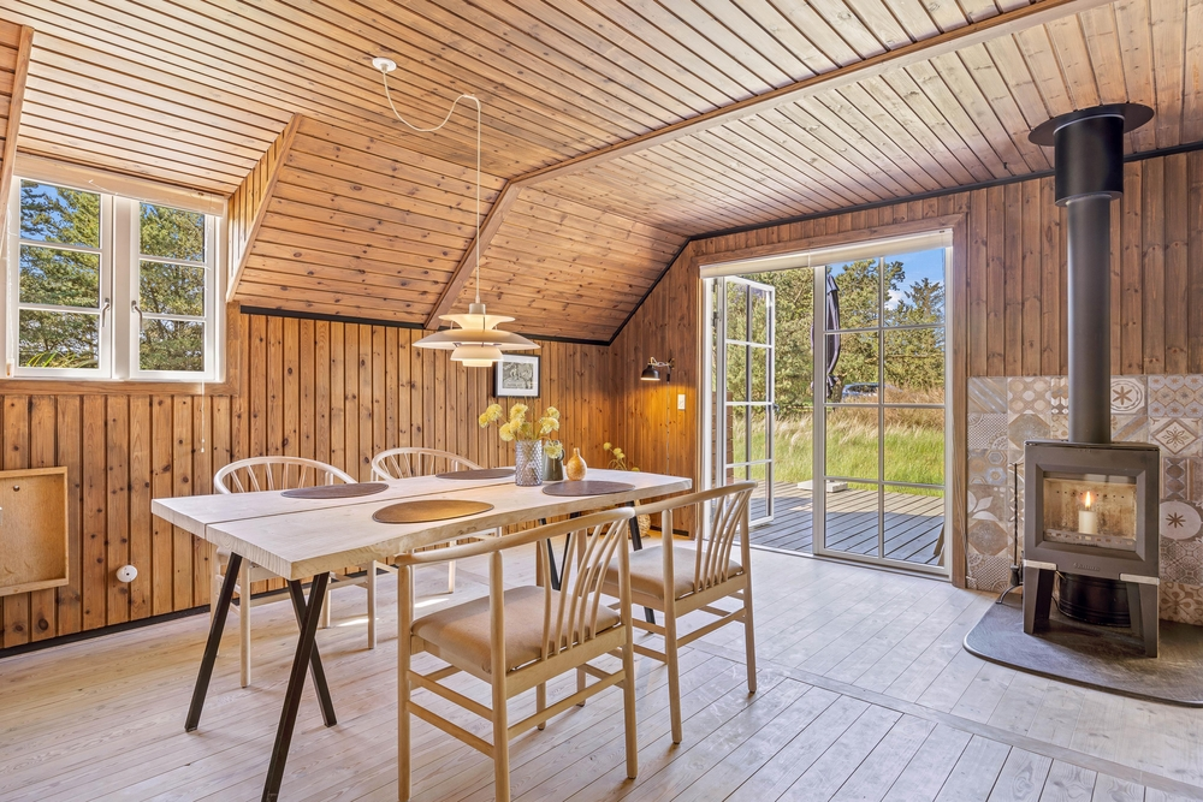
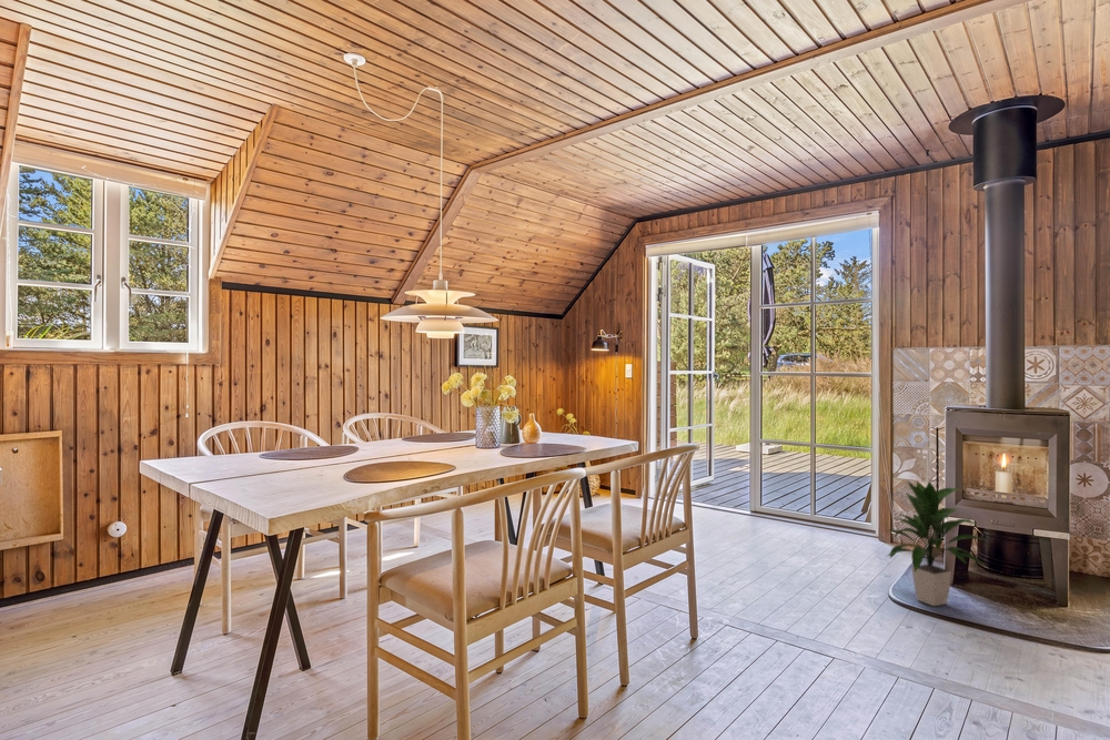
+ indoor plant (929, 538)
